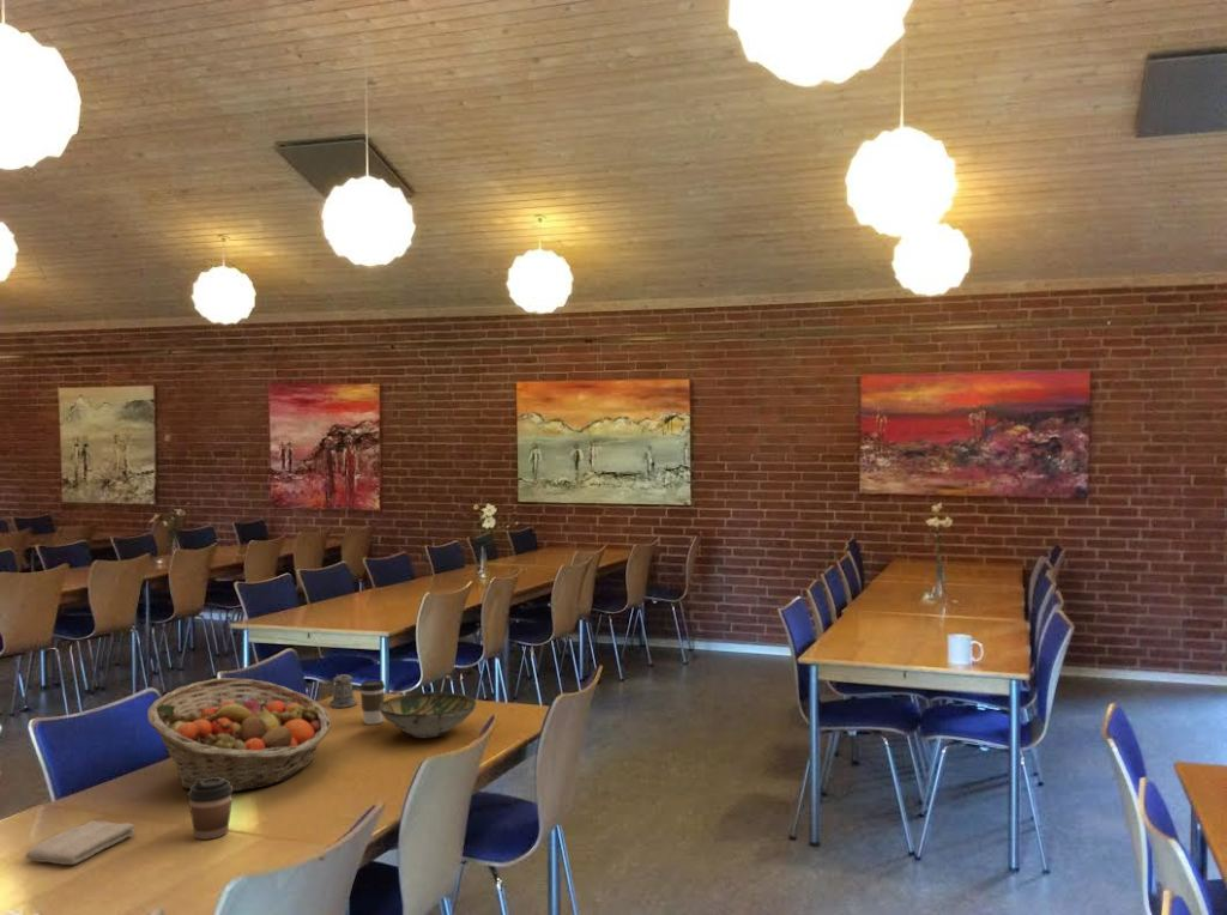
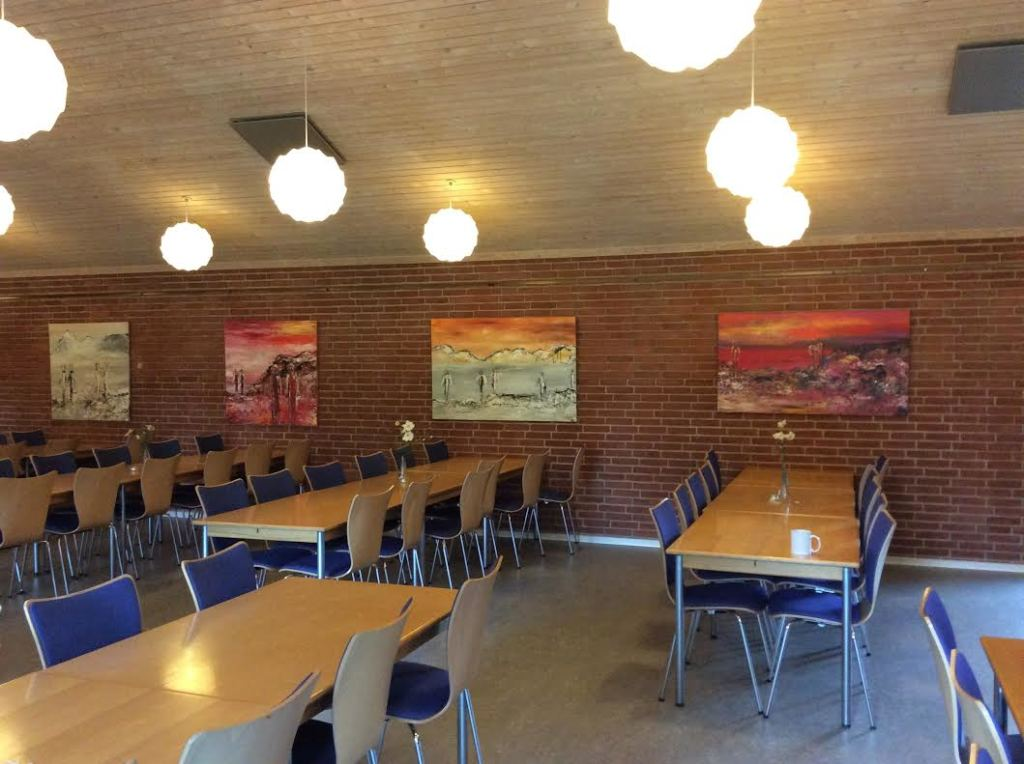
- bowl (428, 717)
- coffee cup (210, 805)
- washcloth (83, 841)
- coffee cup (373, 702)
- fruit basket (242, 729)
- pepper shaker (343, 687)
